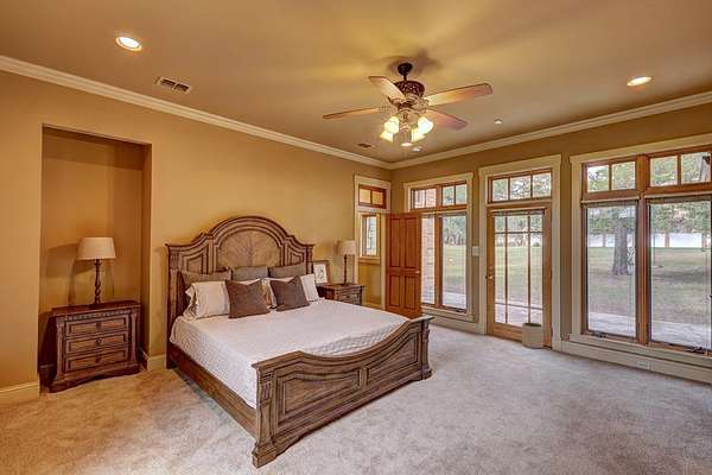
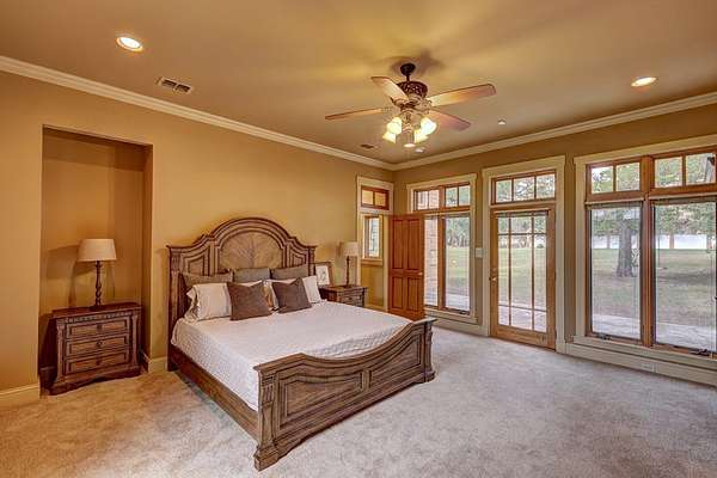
- plant pot (532, 335)
